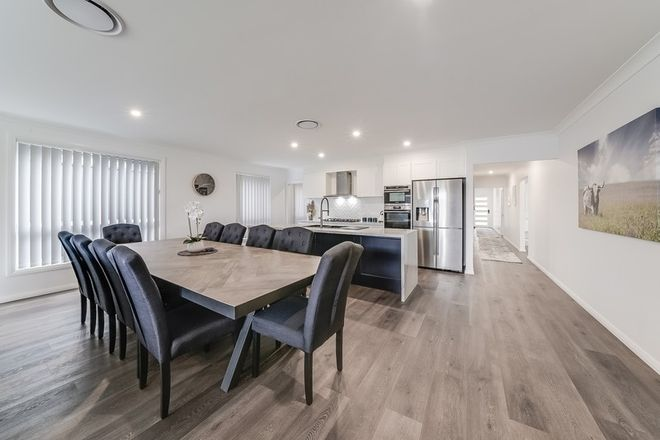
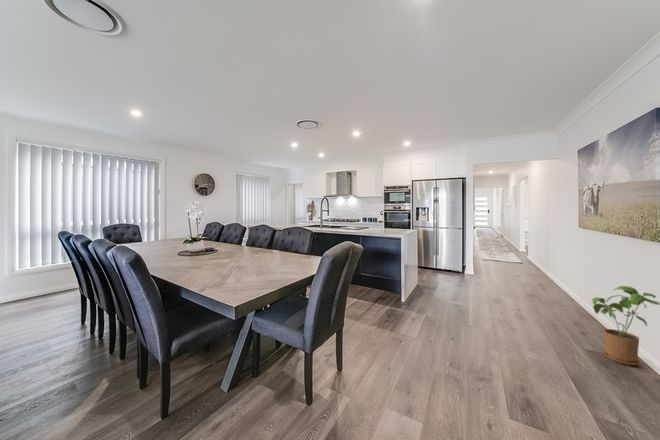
+ house plant (618, 323)
